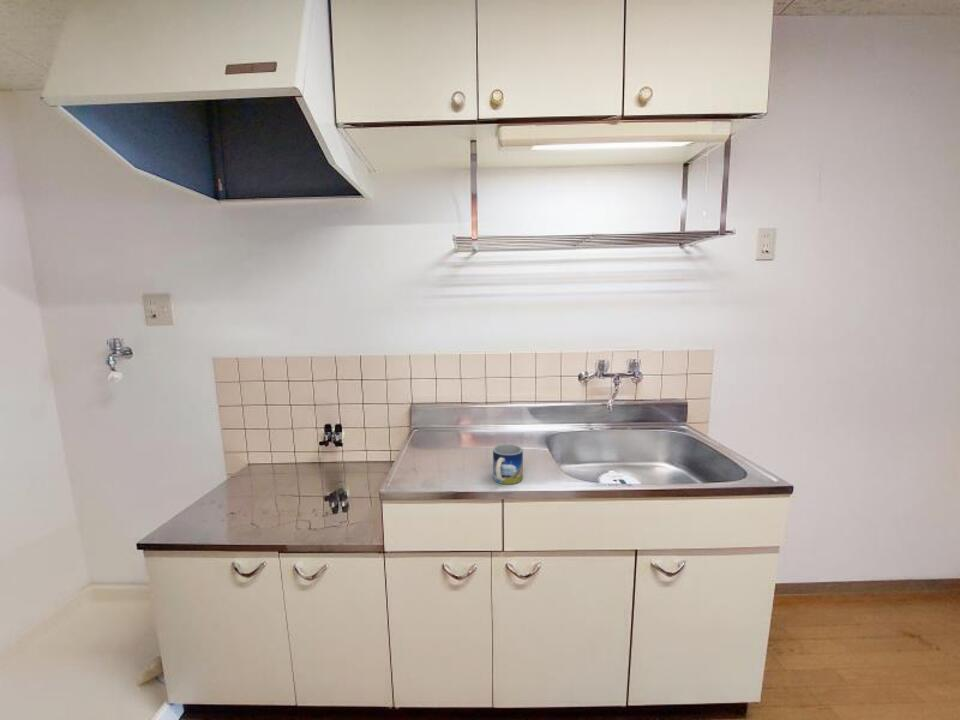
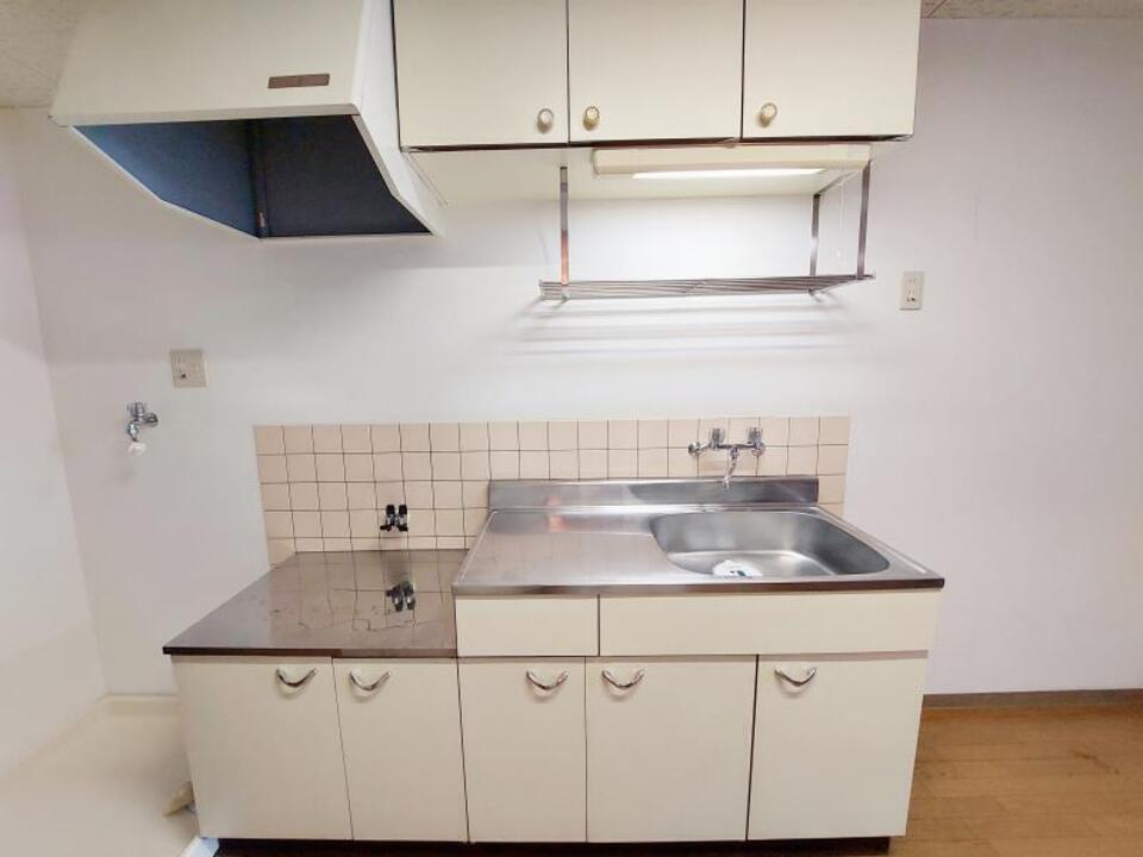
- mug (505, 465)
